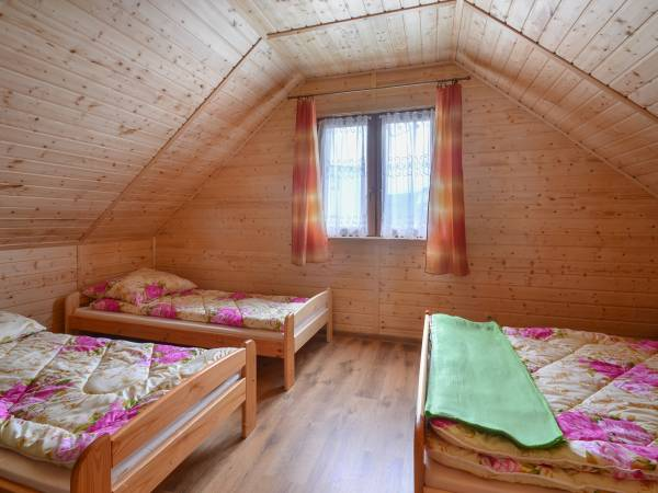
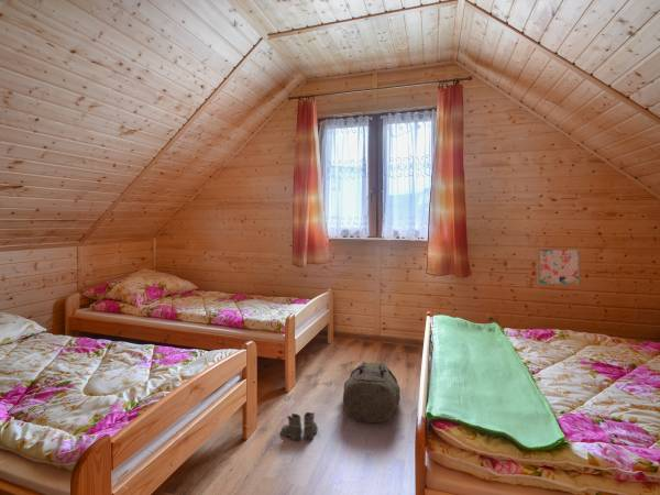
+ boots (300, 424)
+ wall art (558, 266)
+ backpack (371, 385)
